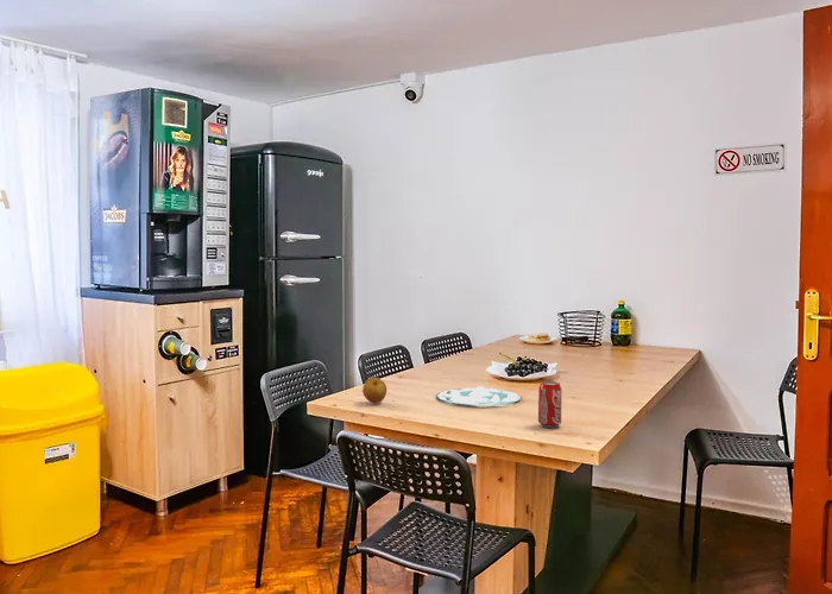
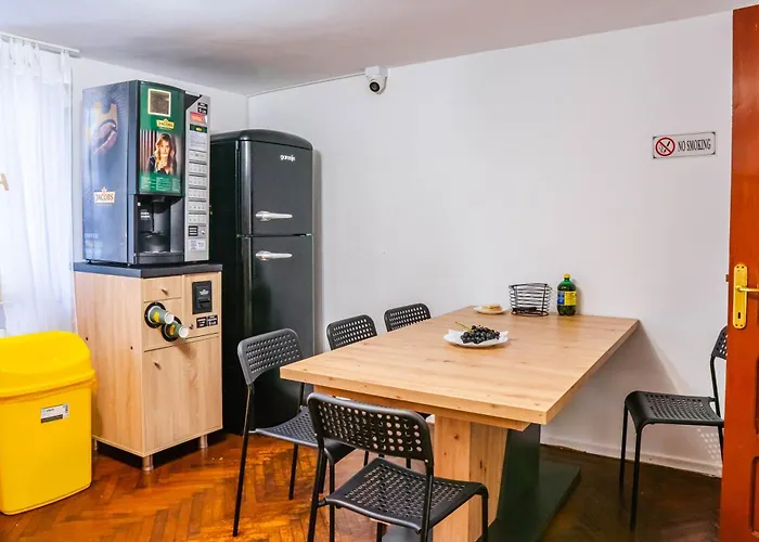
- apple (374, 390)
- plate (478, 392)
- beverage can (549, 404)
